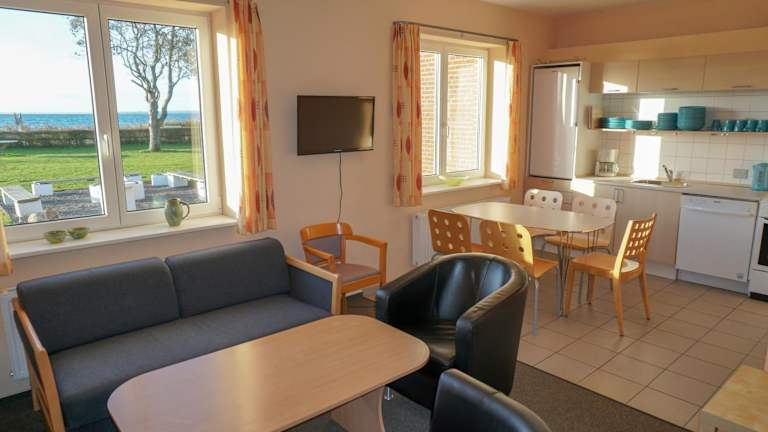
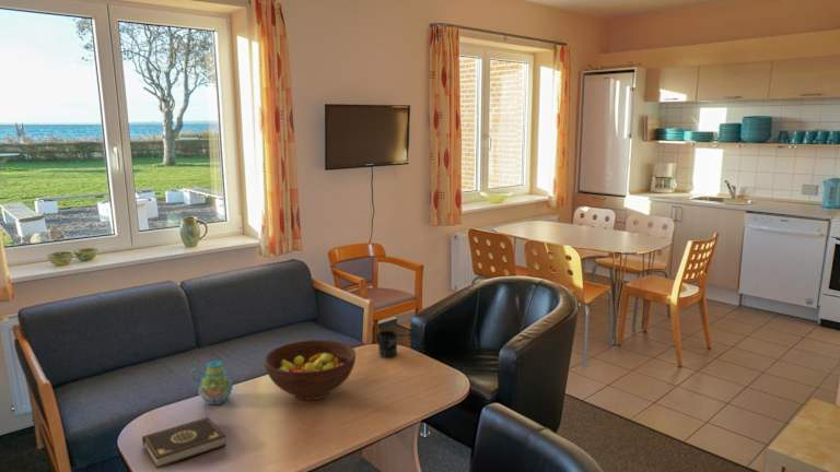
+ mug (385, 342)
+ mug (211, 381)
+ fruit bowl (311, 374)
+ book (184, 440)
